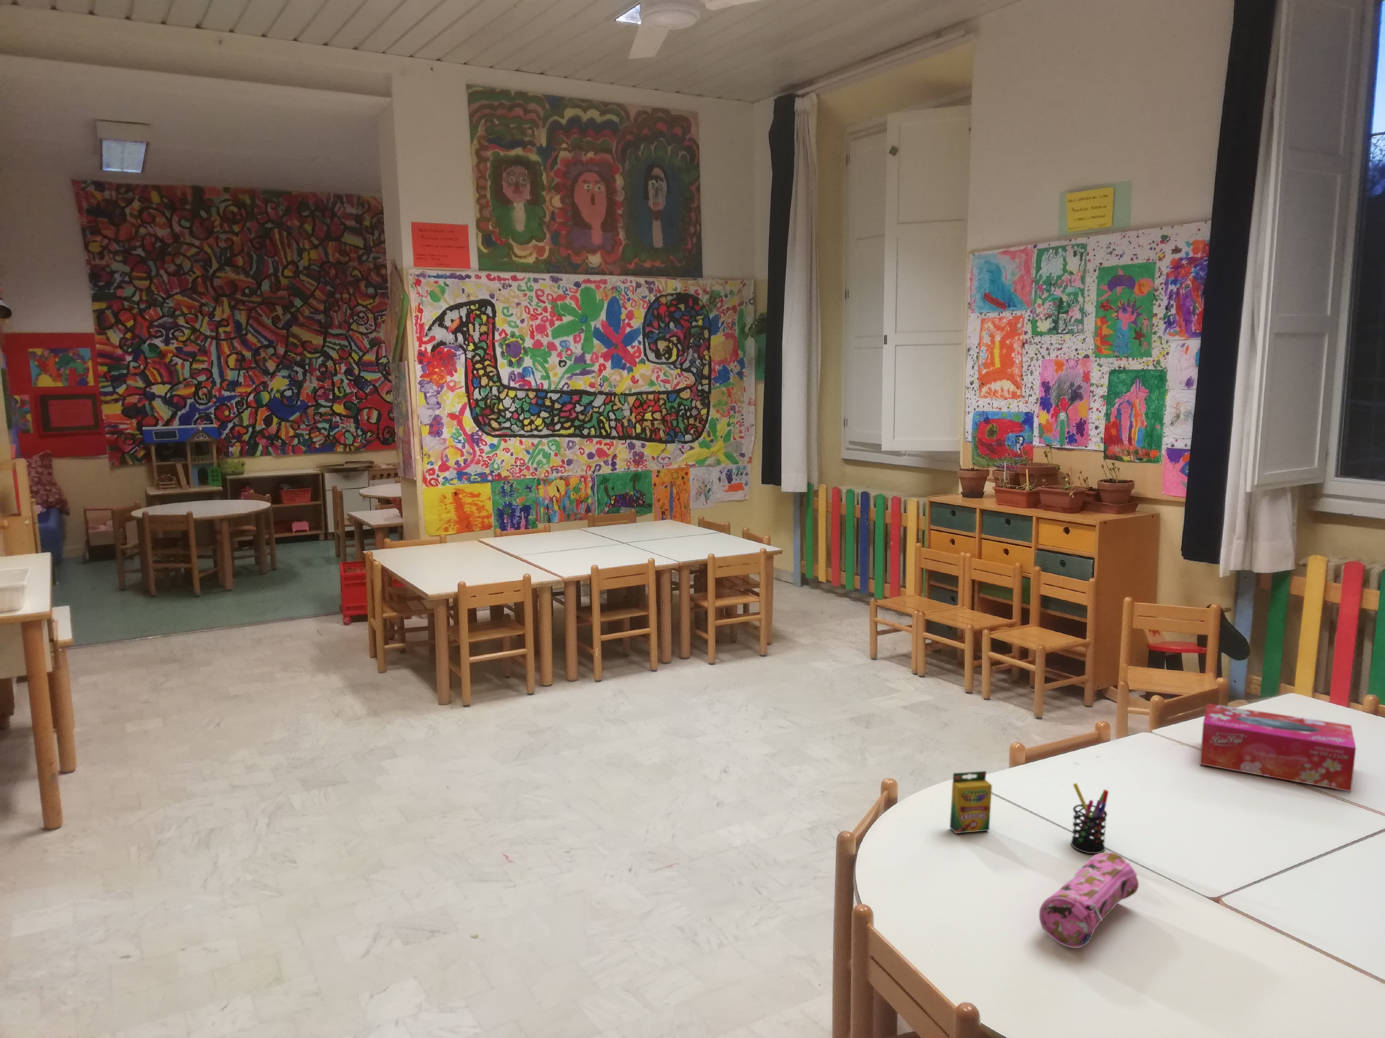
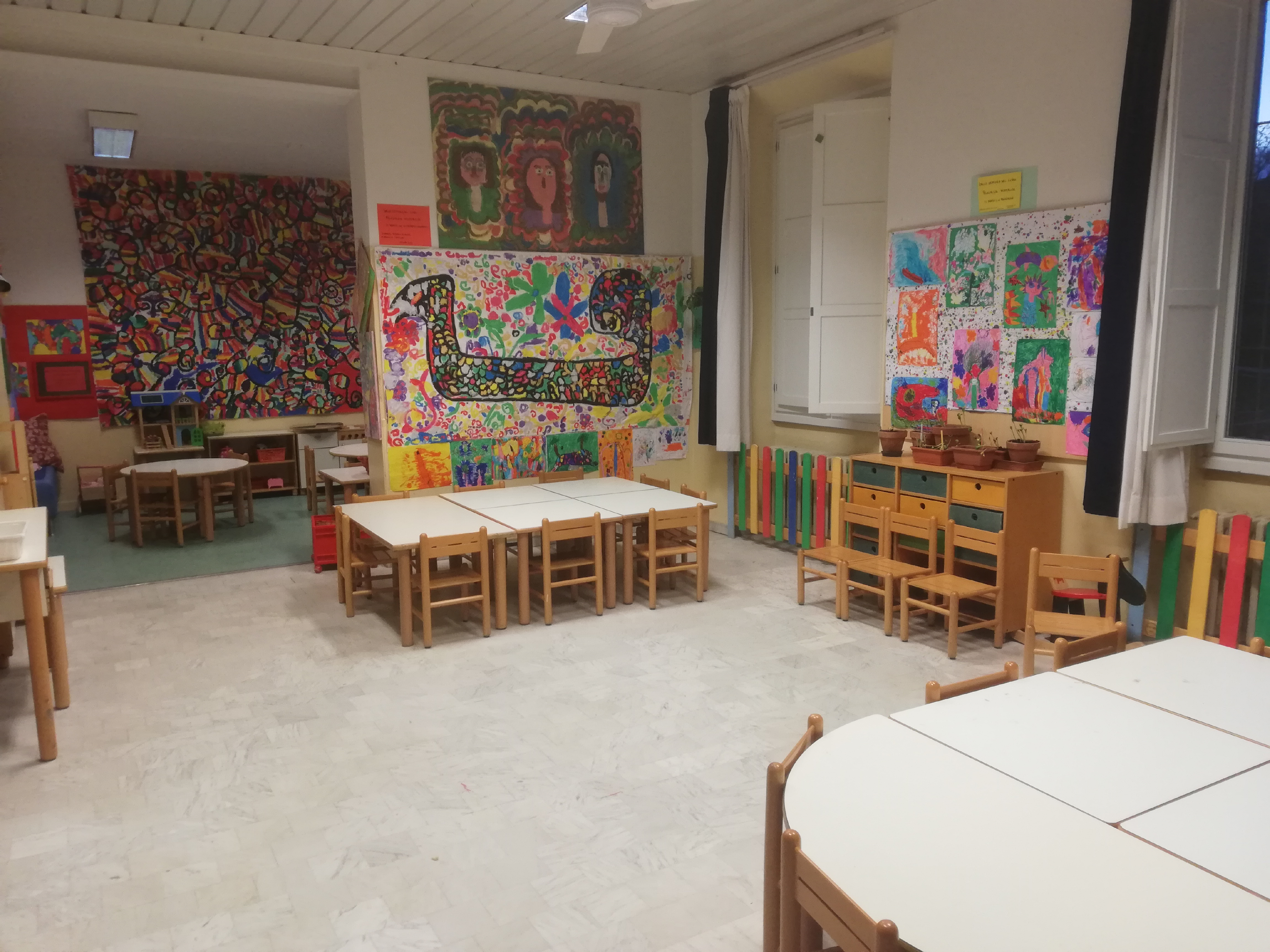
- crayon box (971, 801)
- tissue box (1275, 745)
- pen holder (1094, 816)
- pencil case (1091, 896)
